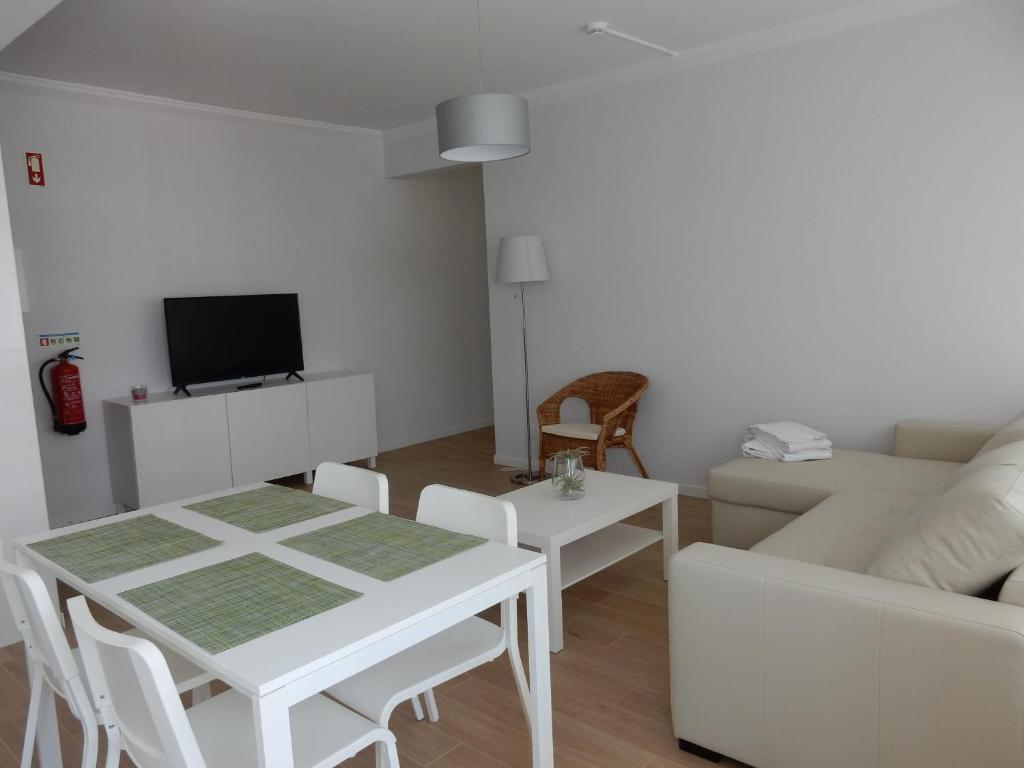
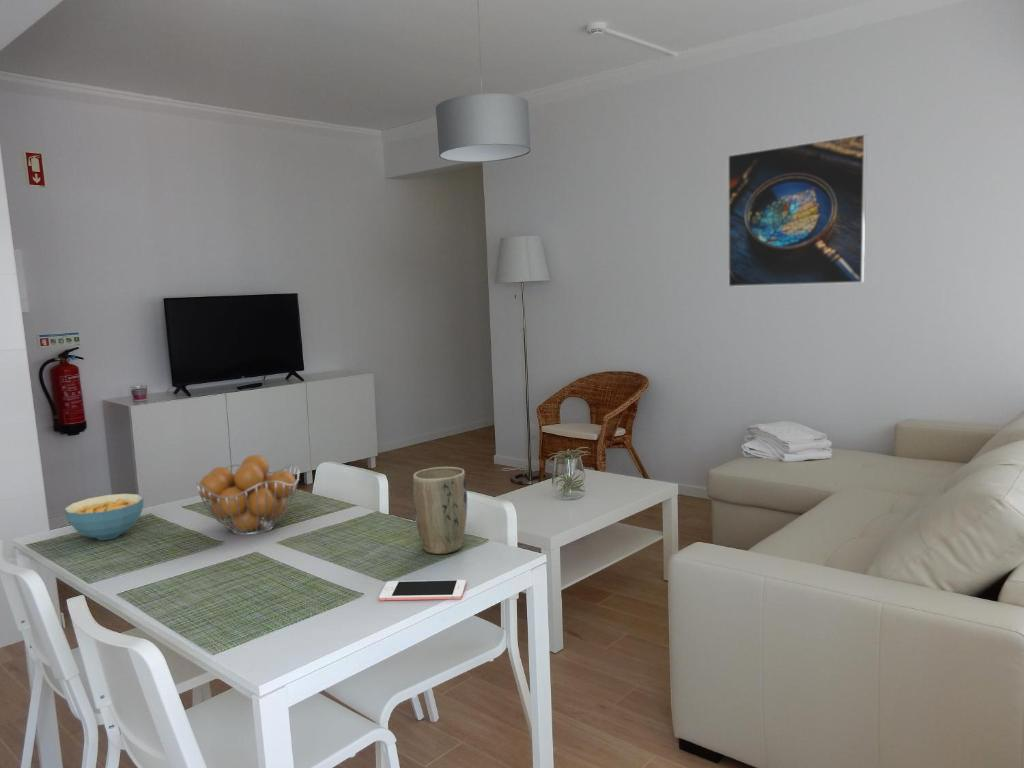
+ plant pot (441, 510)
+ cell phone (423, 590)
+ fruit basket (250, 494)
+ cereal bowl (106, 519)
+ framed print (792, 215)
